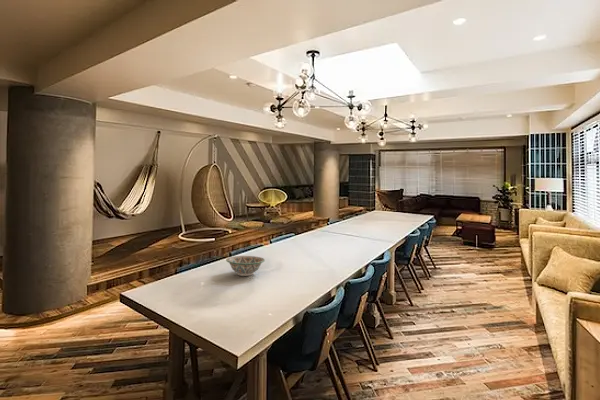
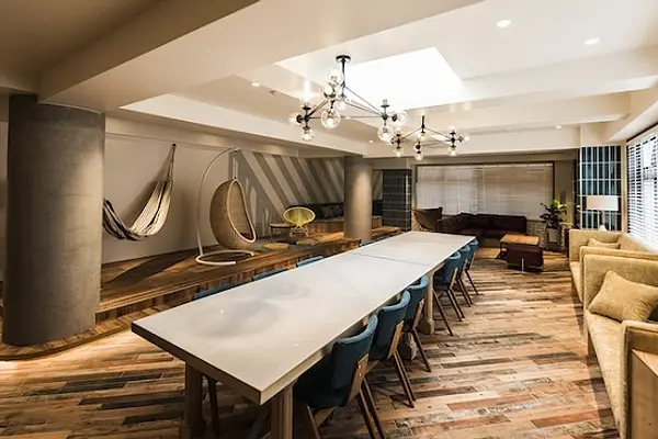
- decorative bowl (245, 266)
